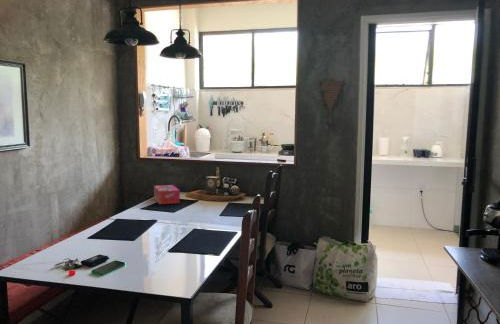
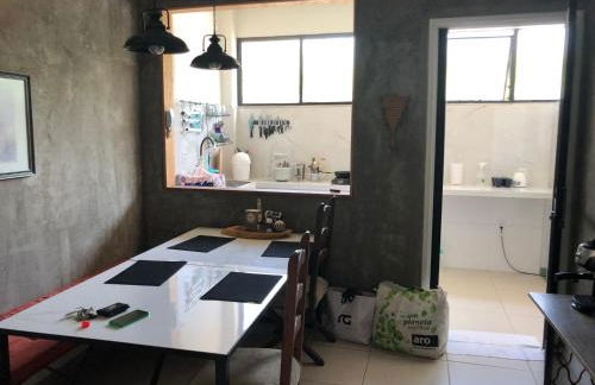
- tissue box (166, 194)
